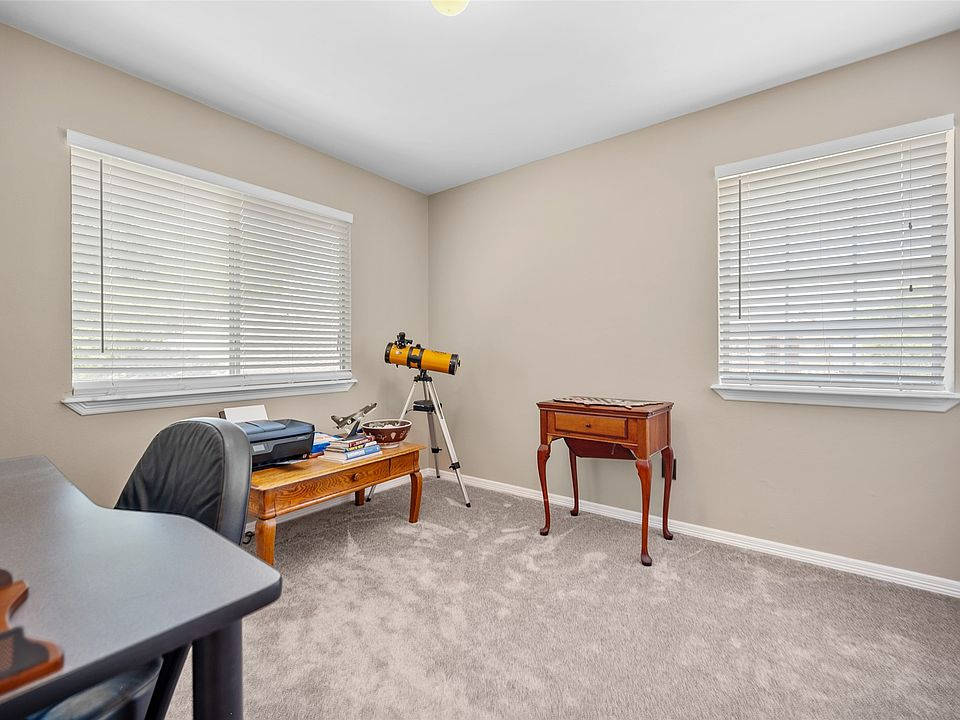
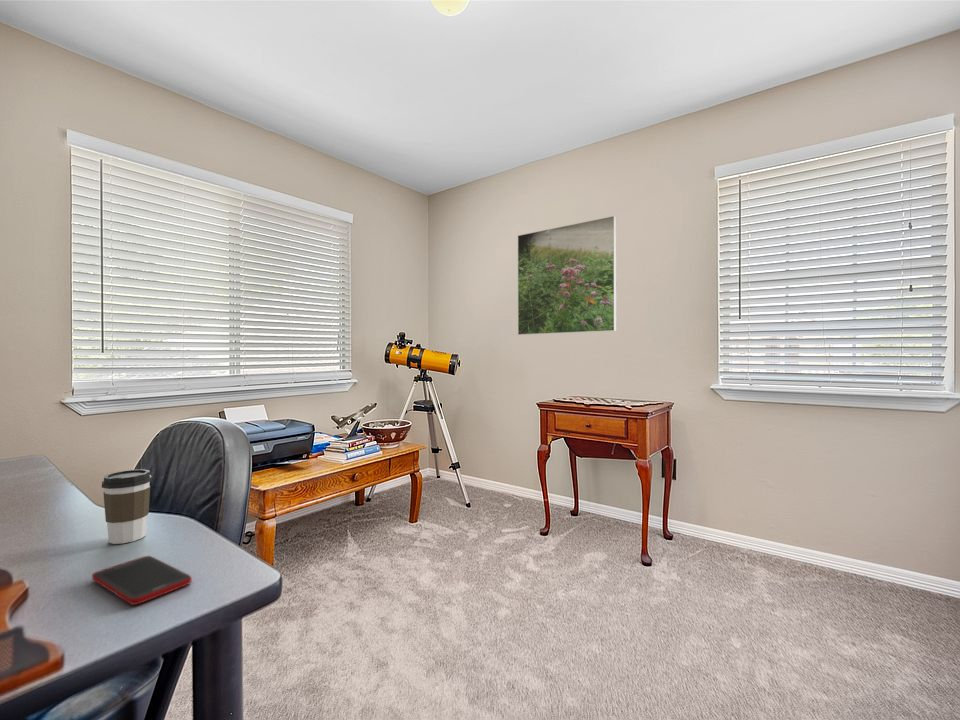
+ coffee cup (127, 505)
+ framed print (563, 279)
+ cell phone (141, 578)
